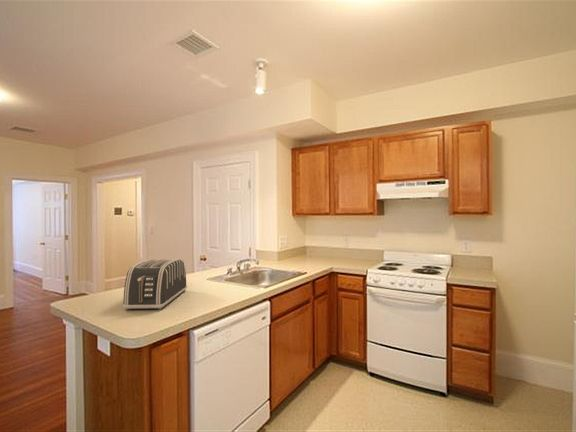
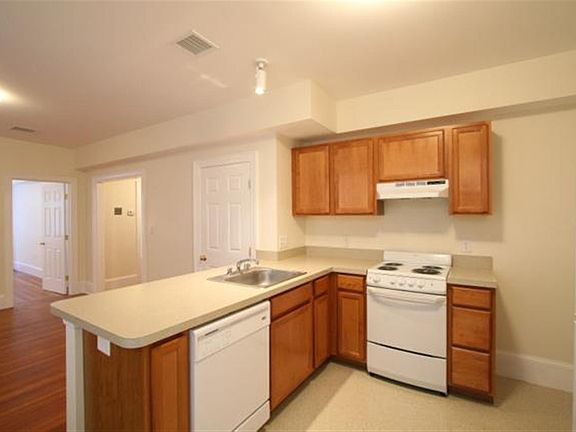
- toaster (157, 280)
